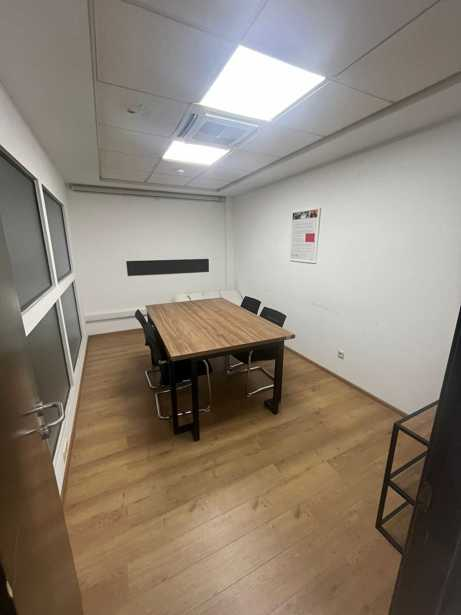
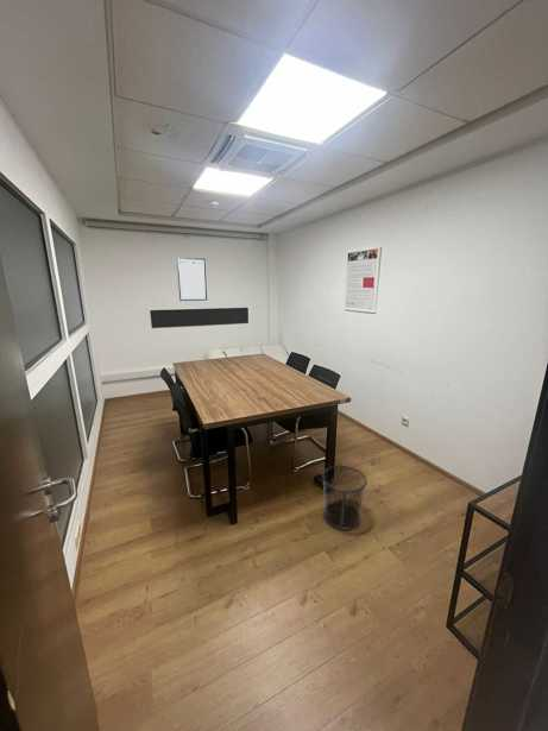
+ waste bin (342, 497)
+ writing board (191, 279)
